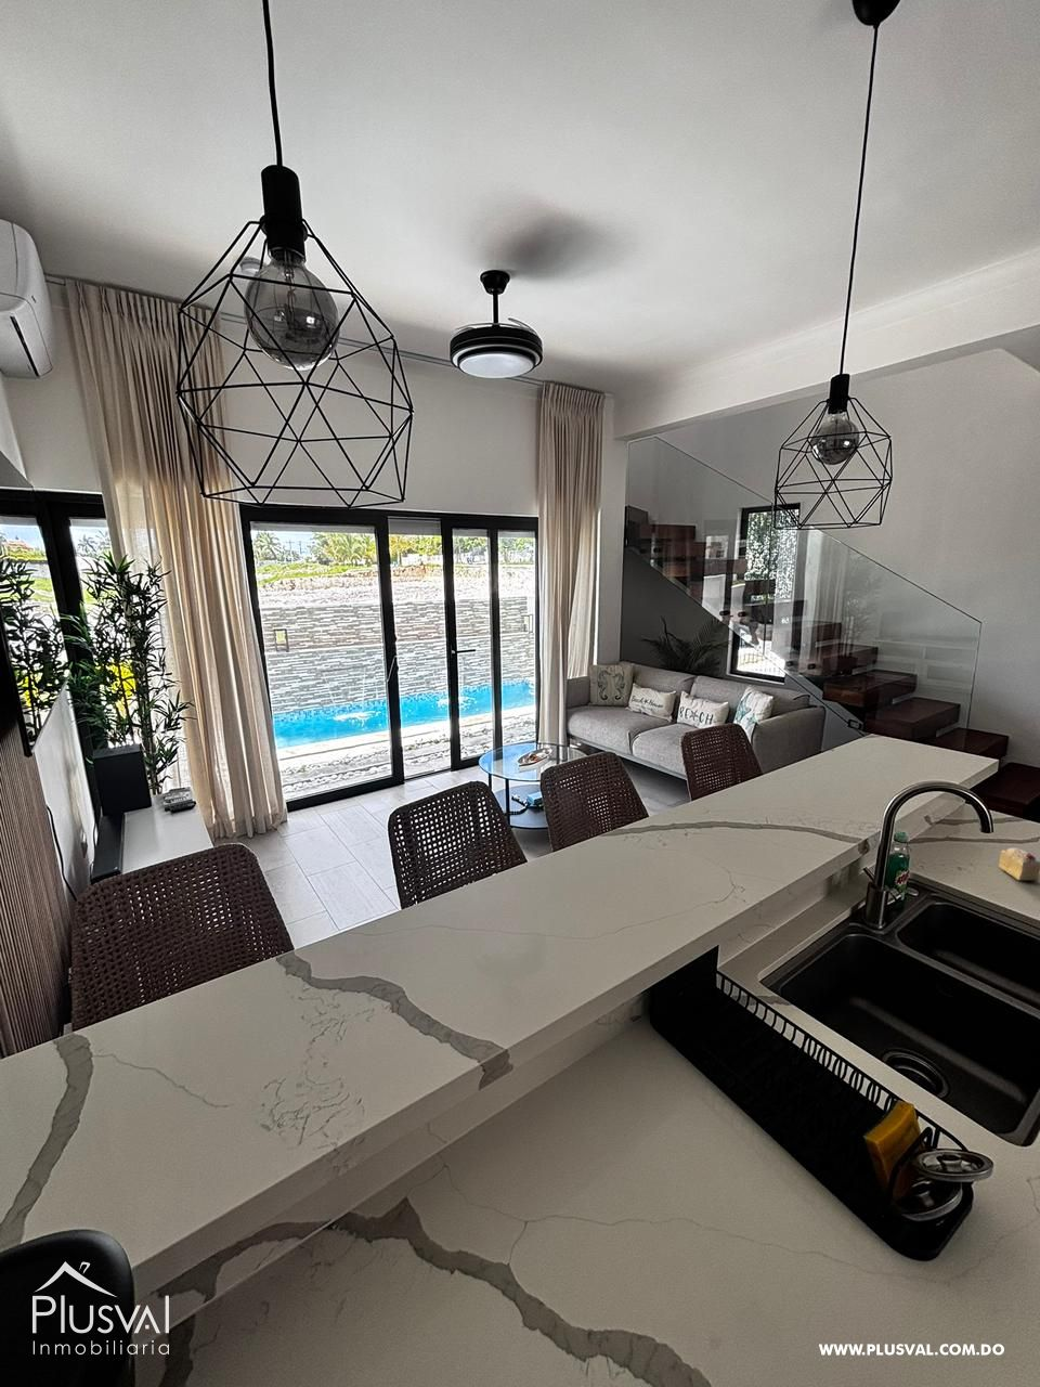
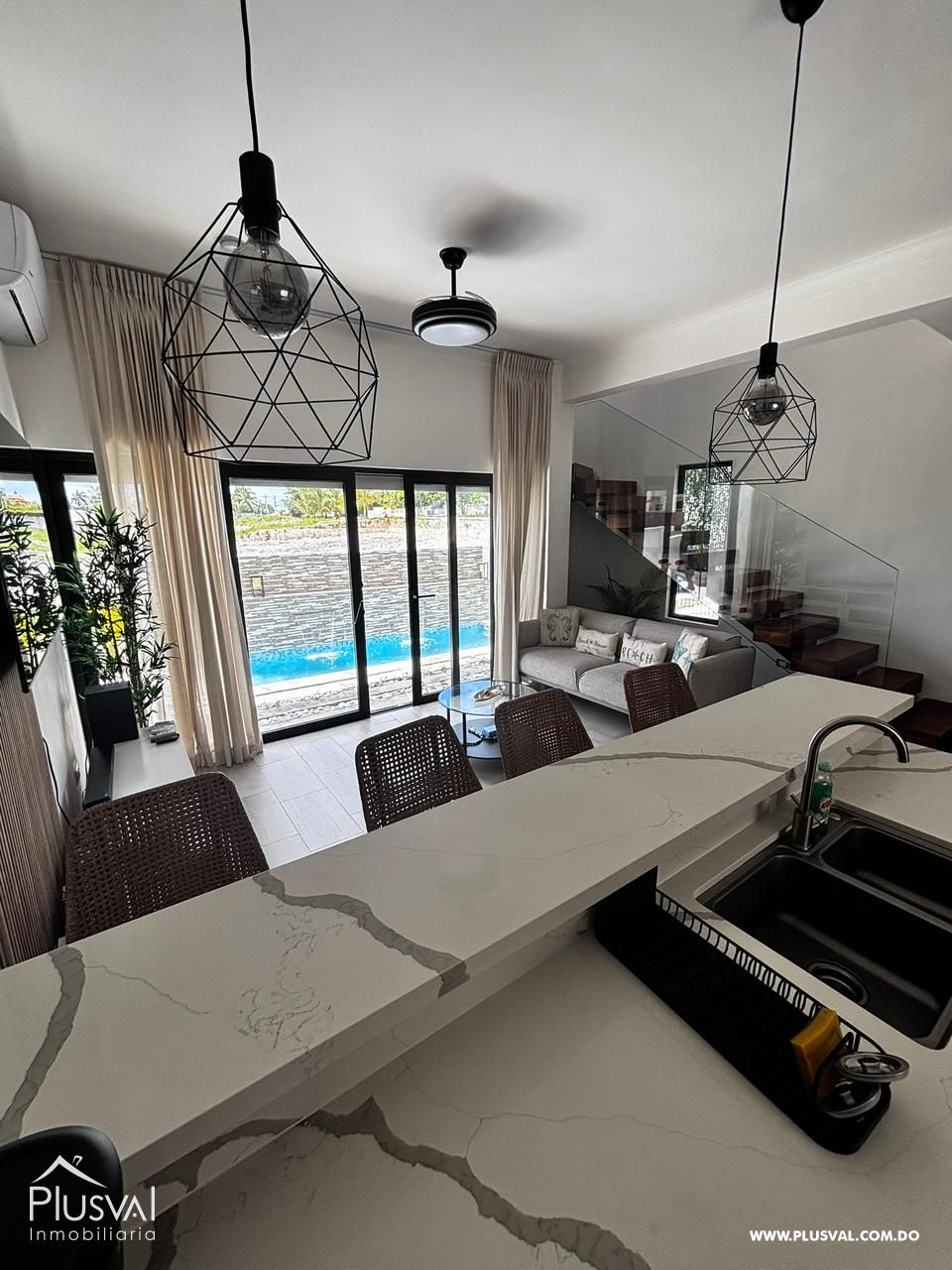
- cake slice (1019, 862)
